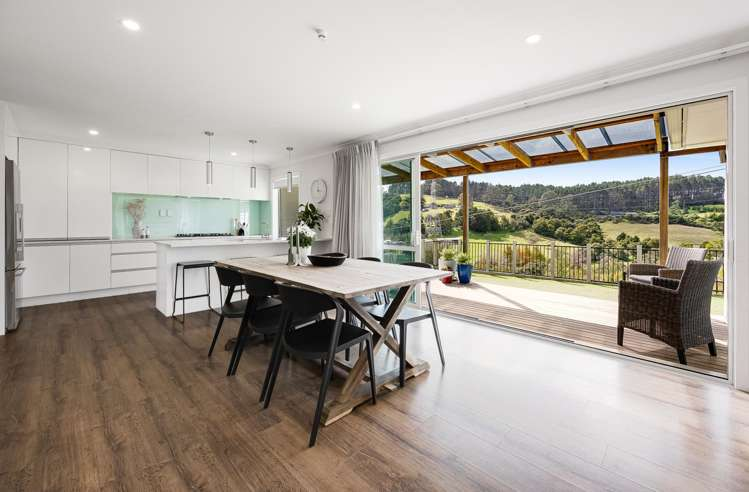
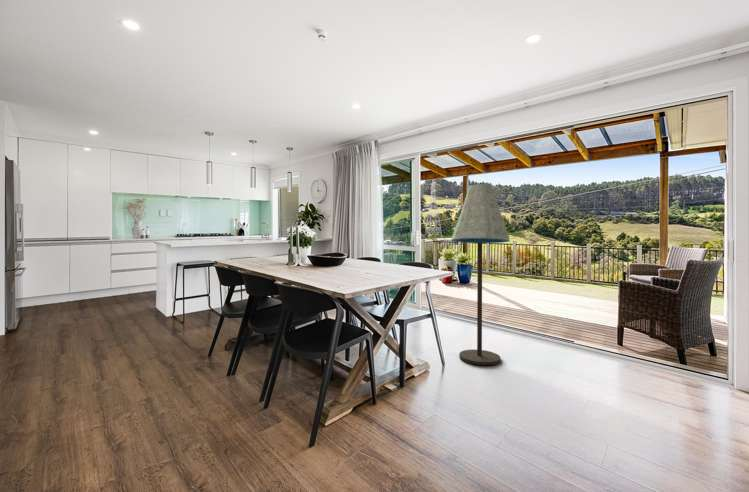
+ floor lamp (479, 270)
